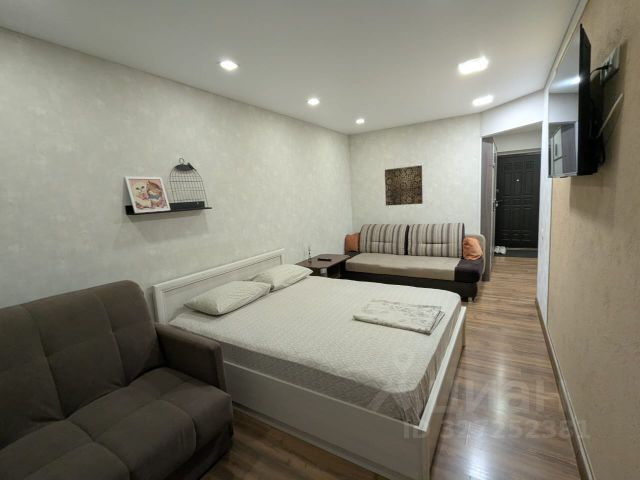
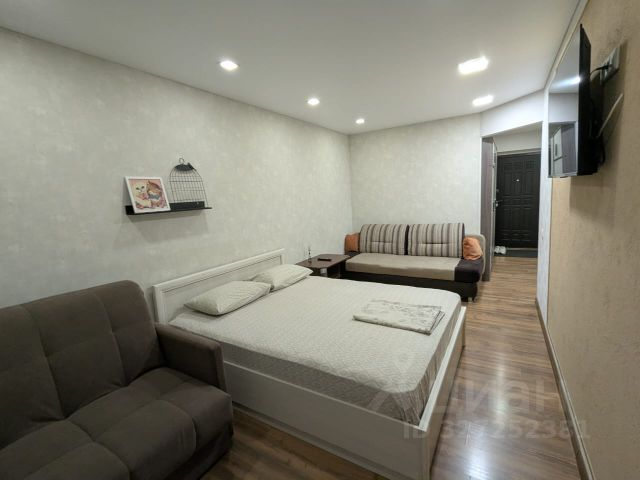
- wall art (403, 186)
